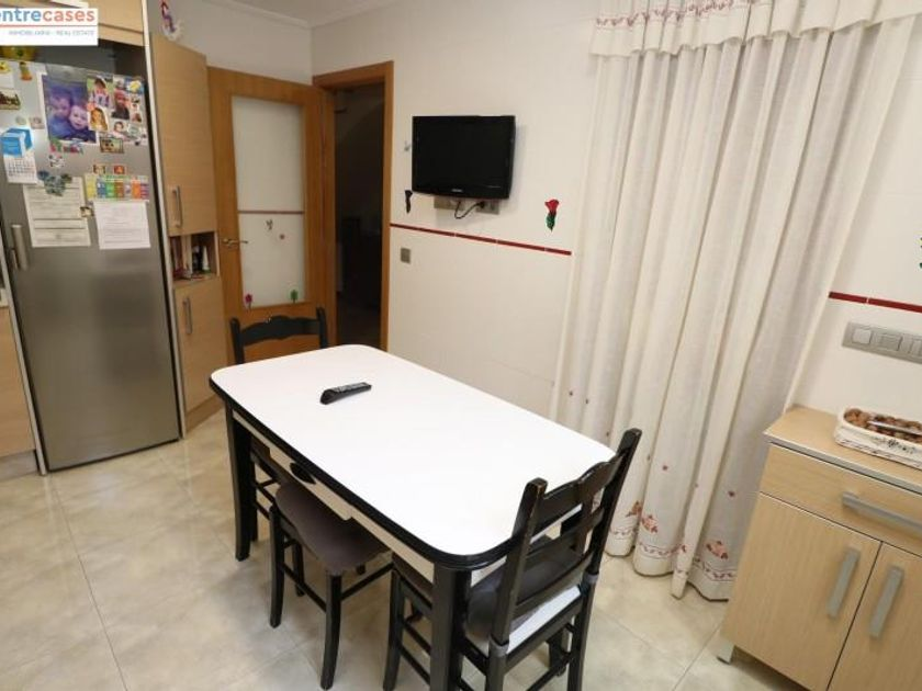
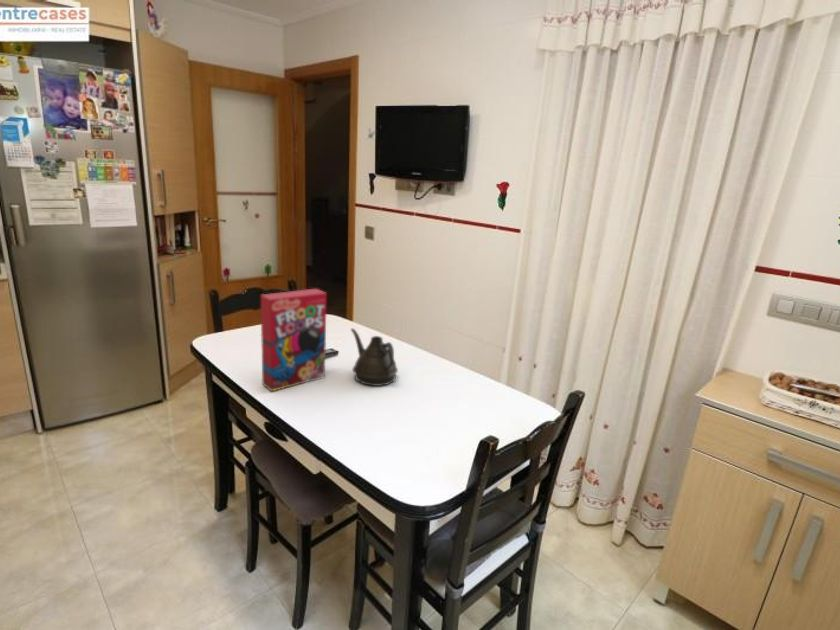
+ cereal box (294, 338)
+ teapot (371, 354)
